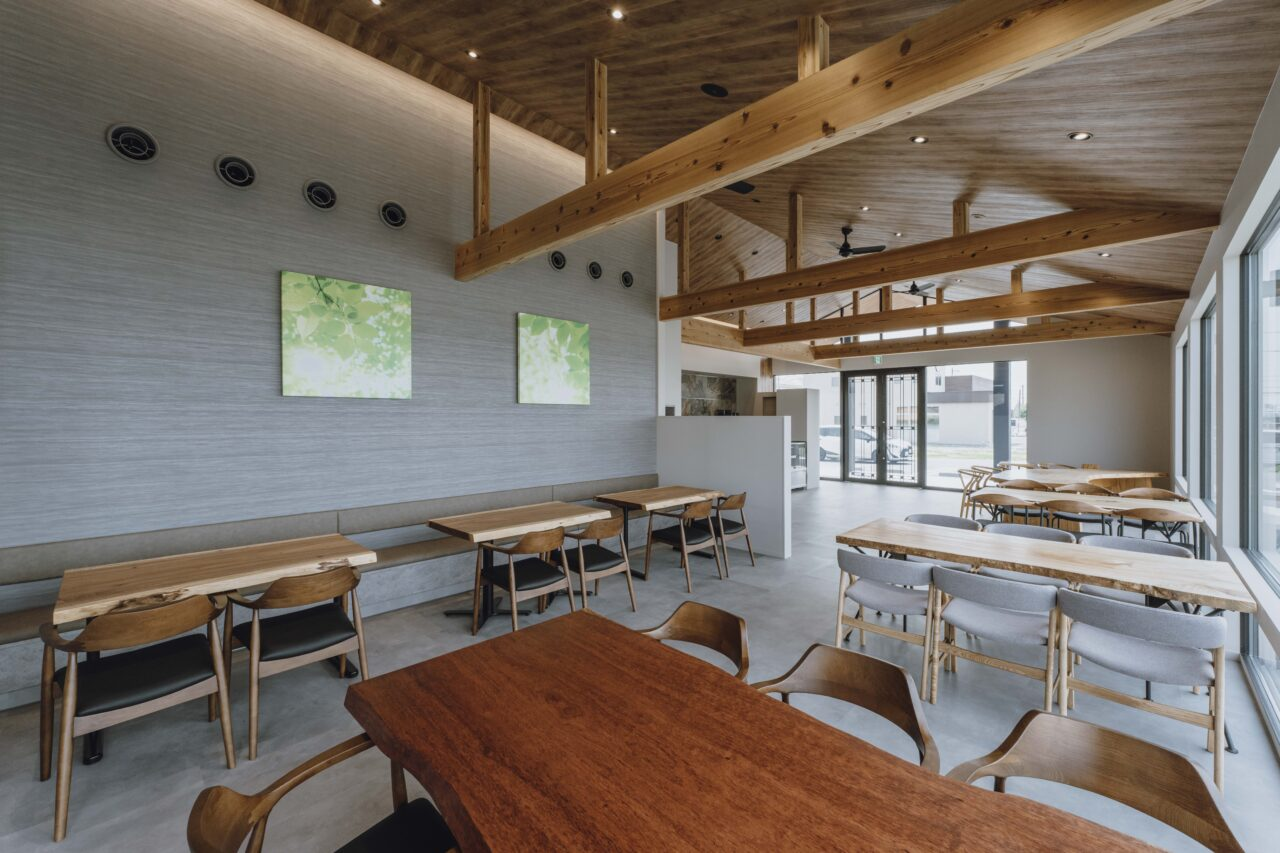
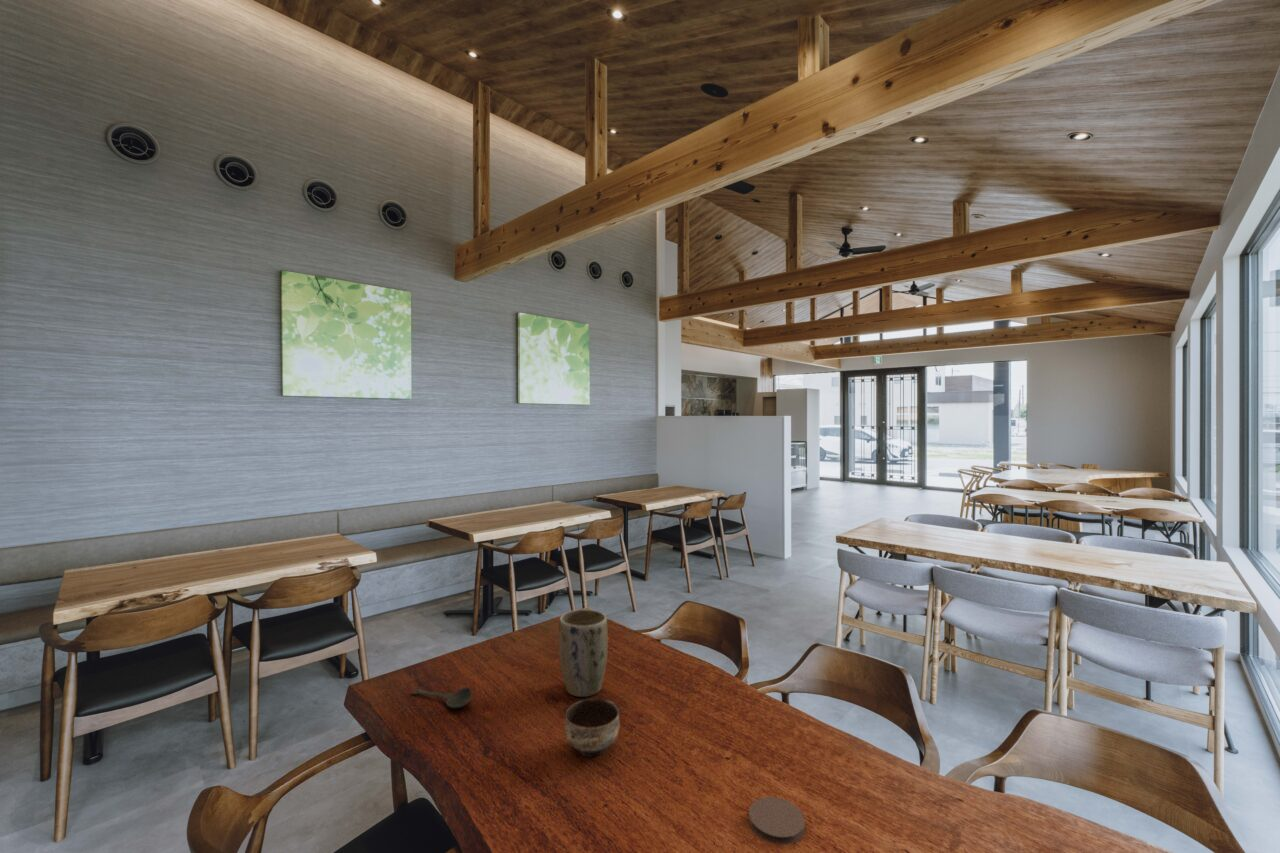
+ spoon (440, 693)
+ coaster (776, 819)
+ plant pot (583, 652)
+ ceramic bowl (592, 730)
